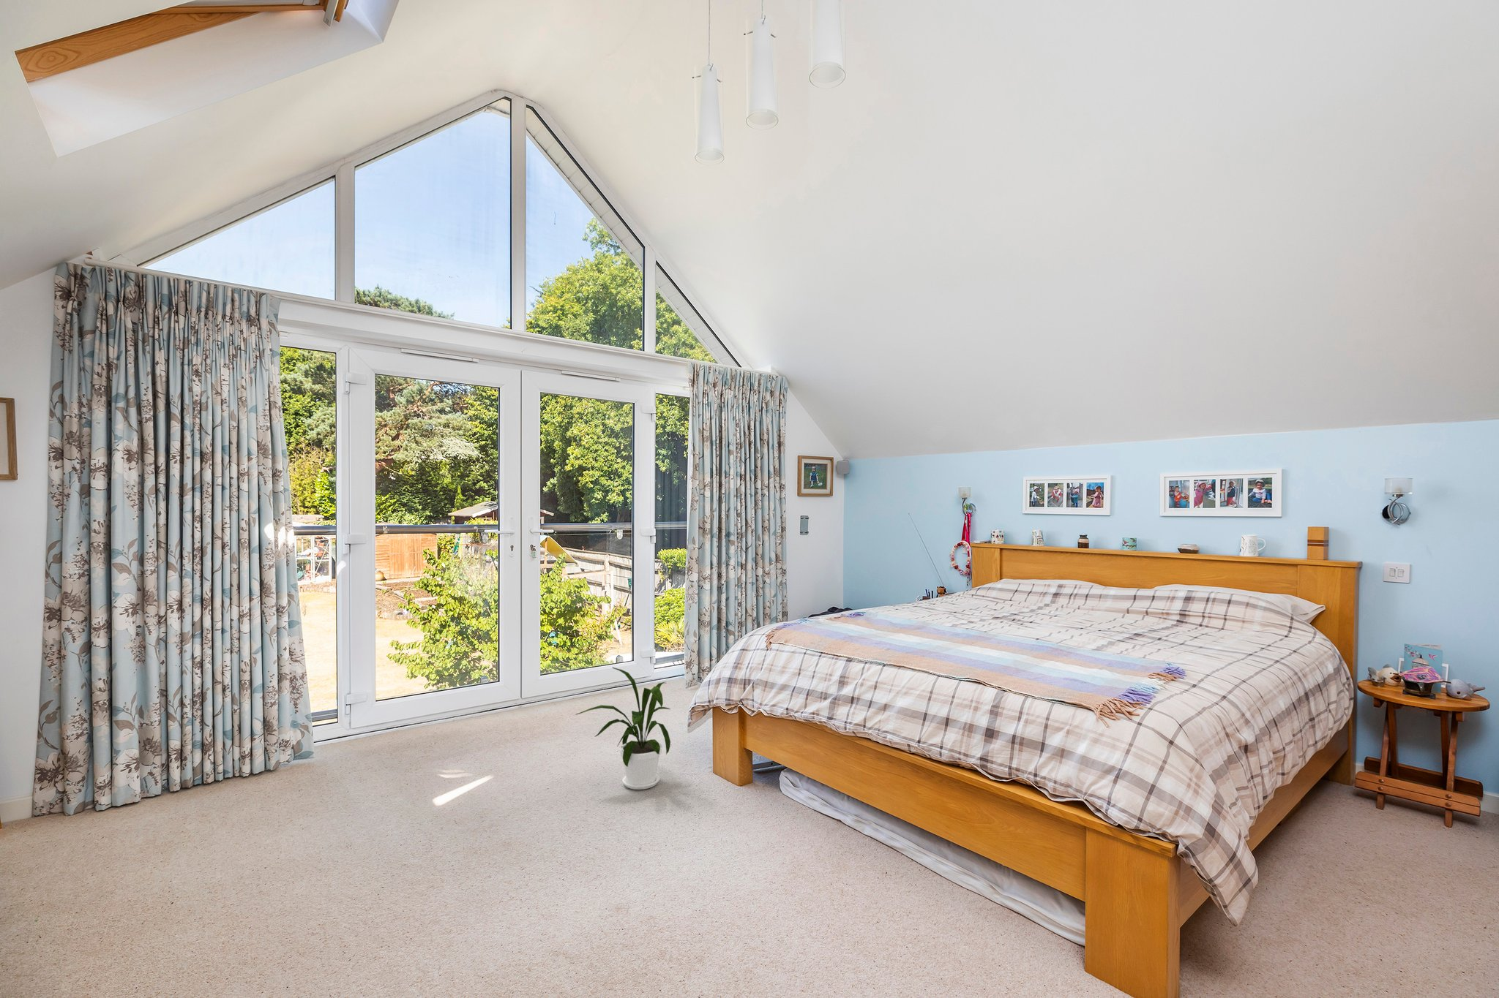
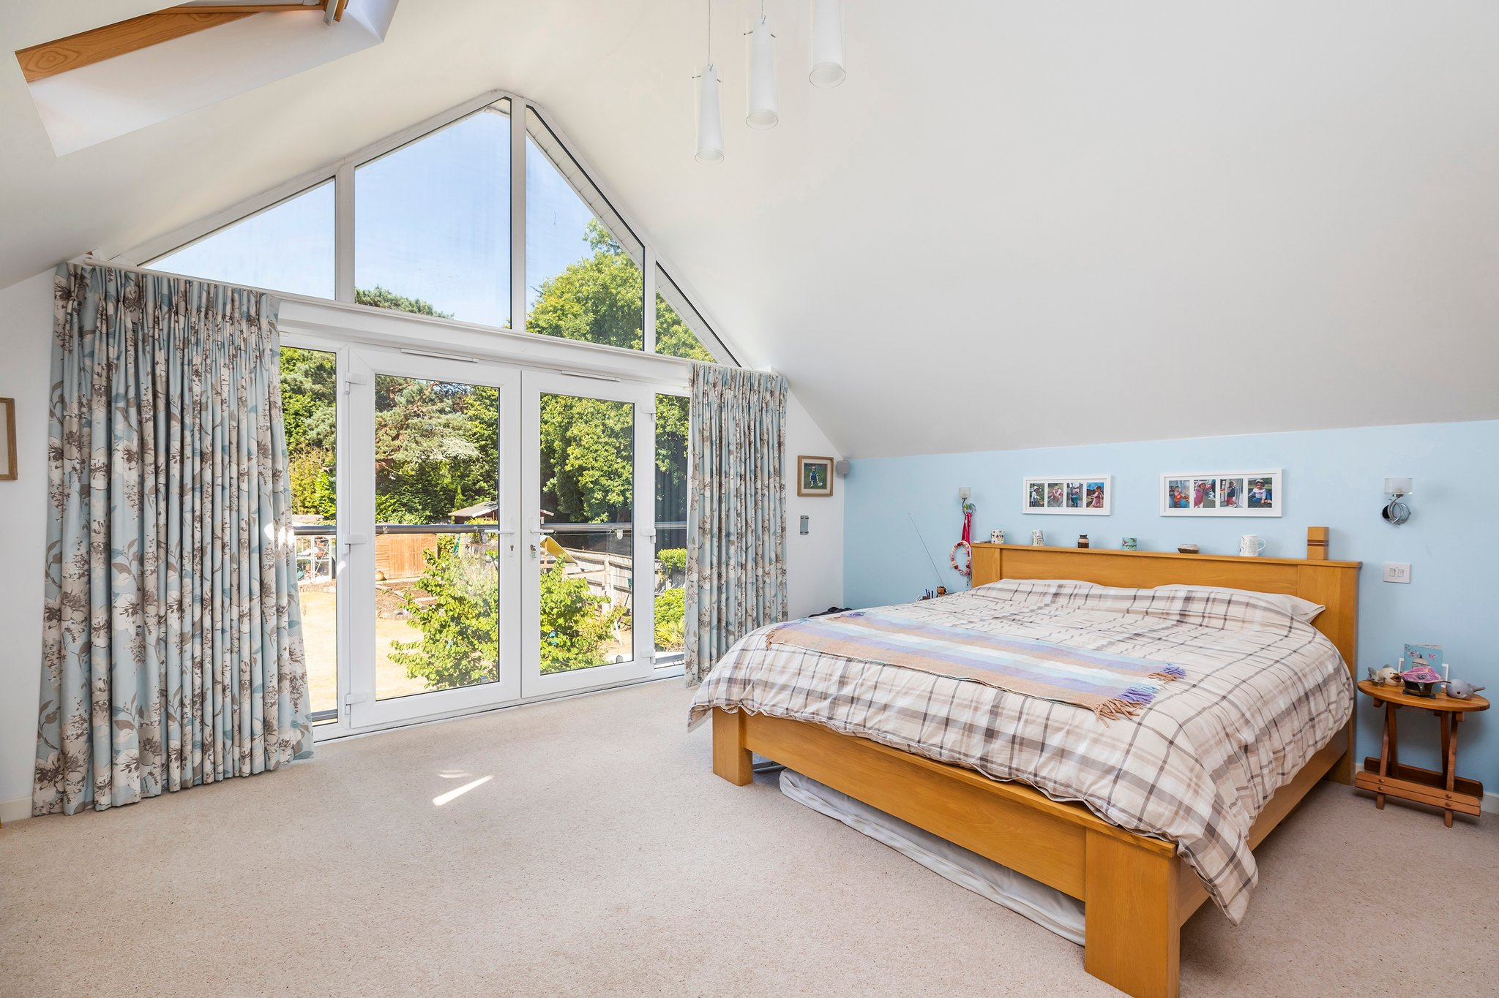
- house plant (636, 727)
